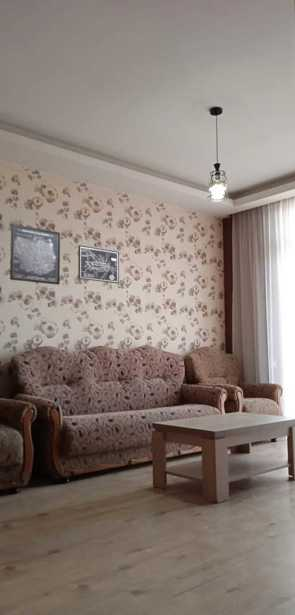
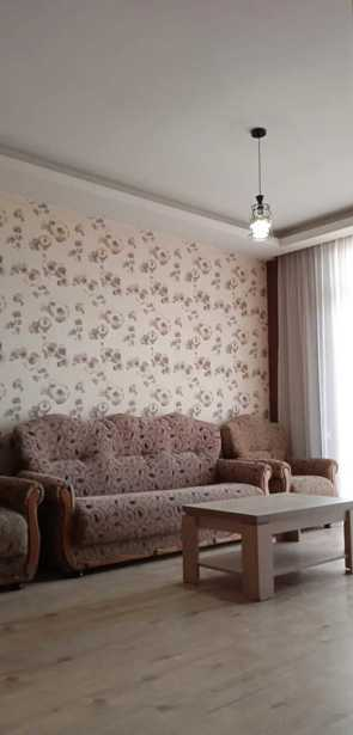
- wall art (99, 264)
- wall art (36, 255)
